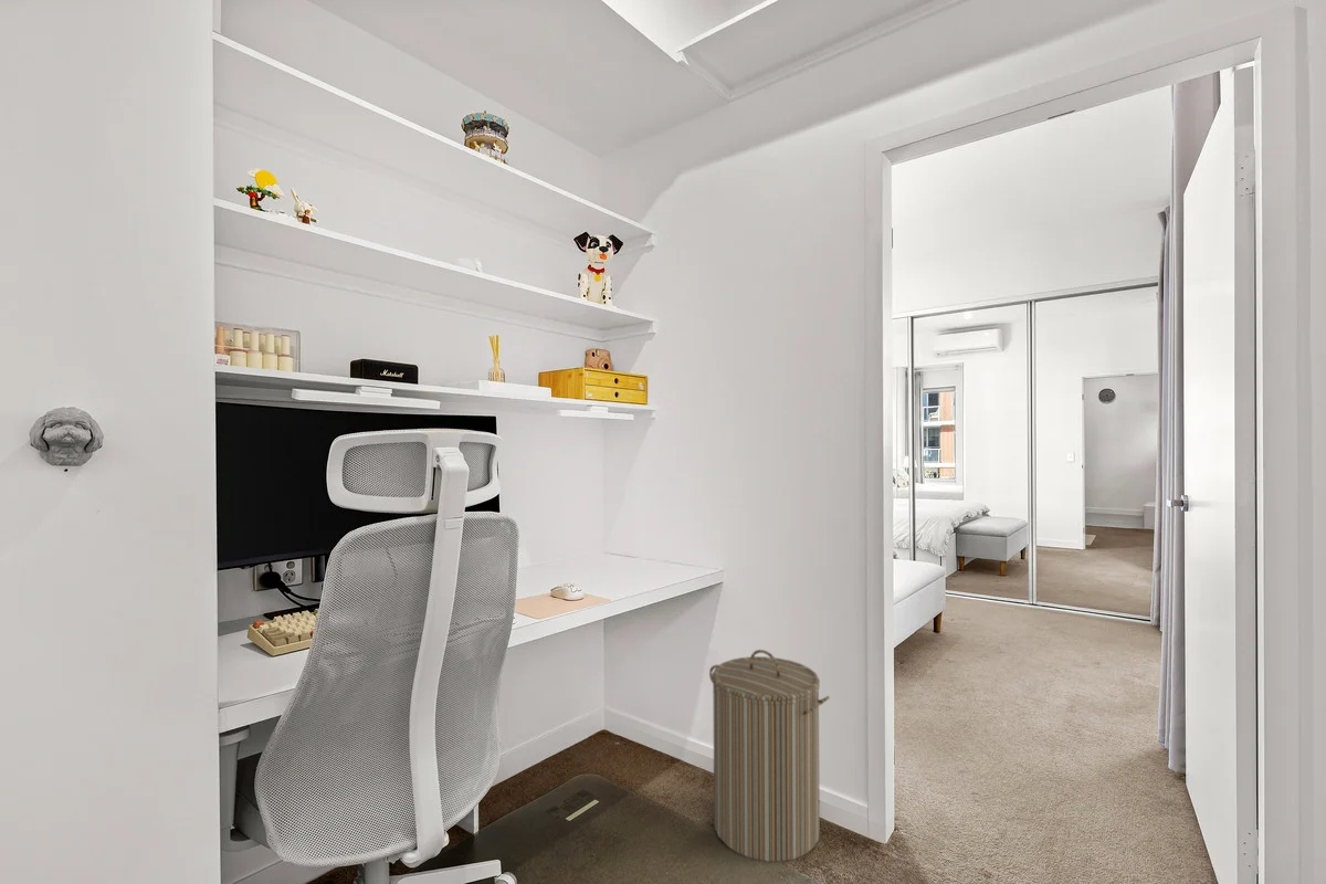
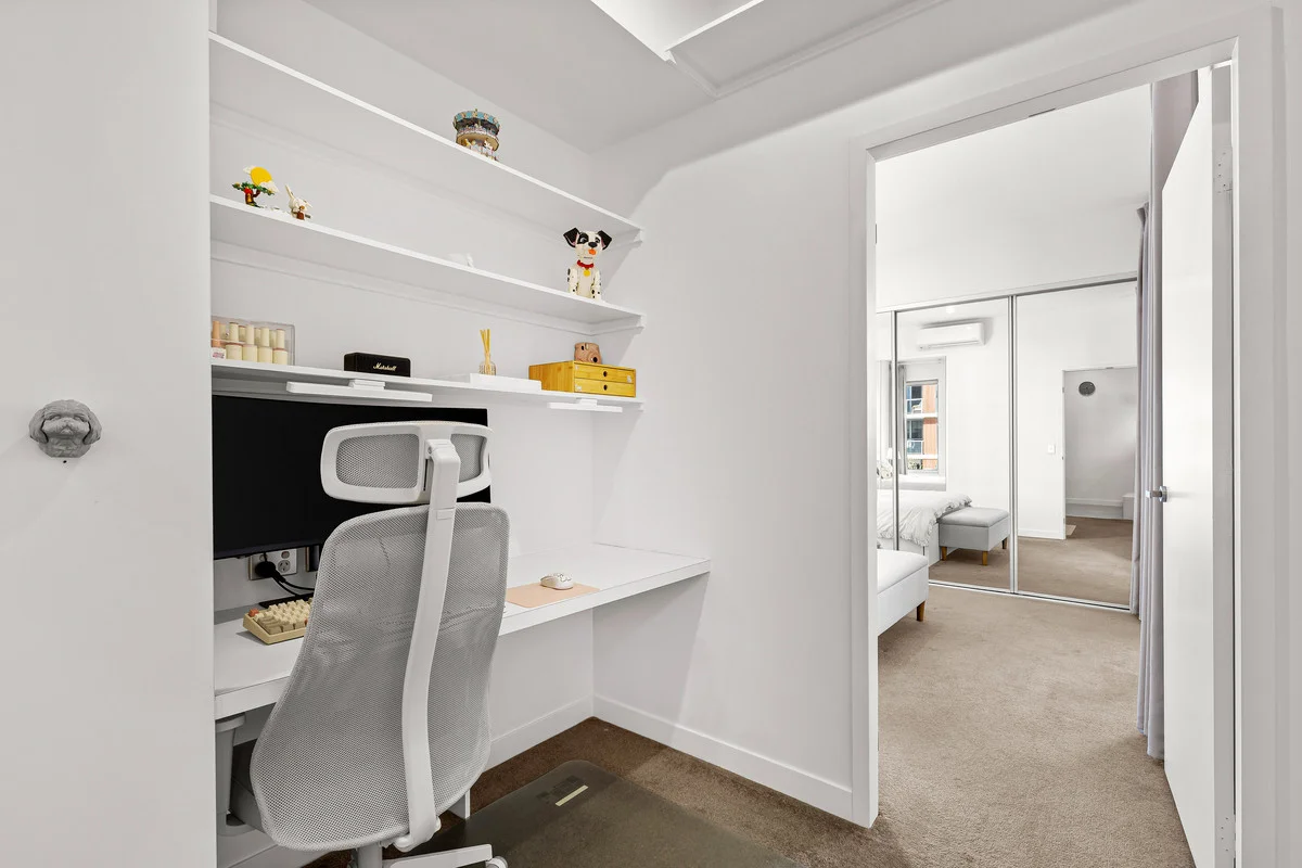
- laundry hamper (765, 738)
